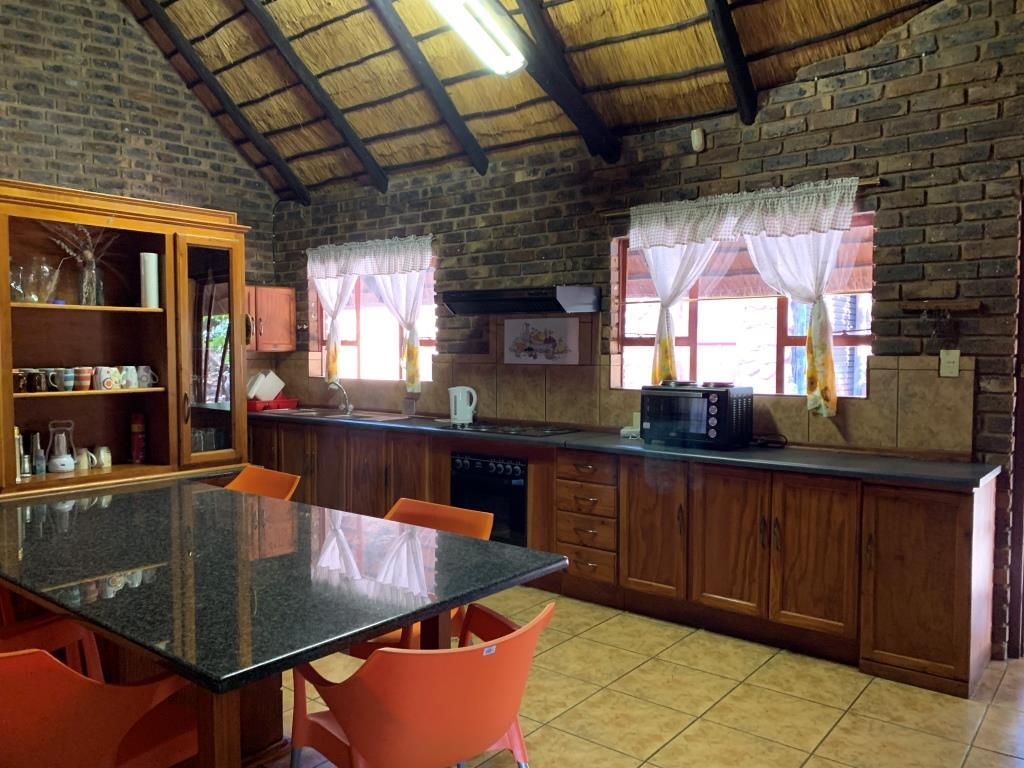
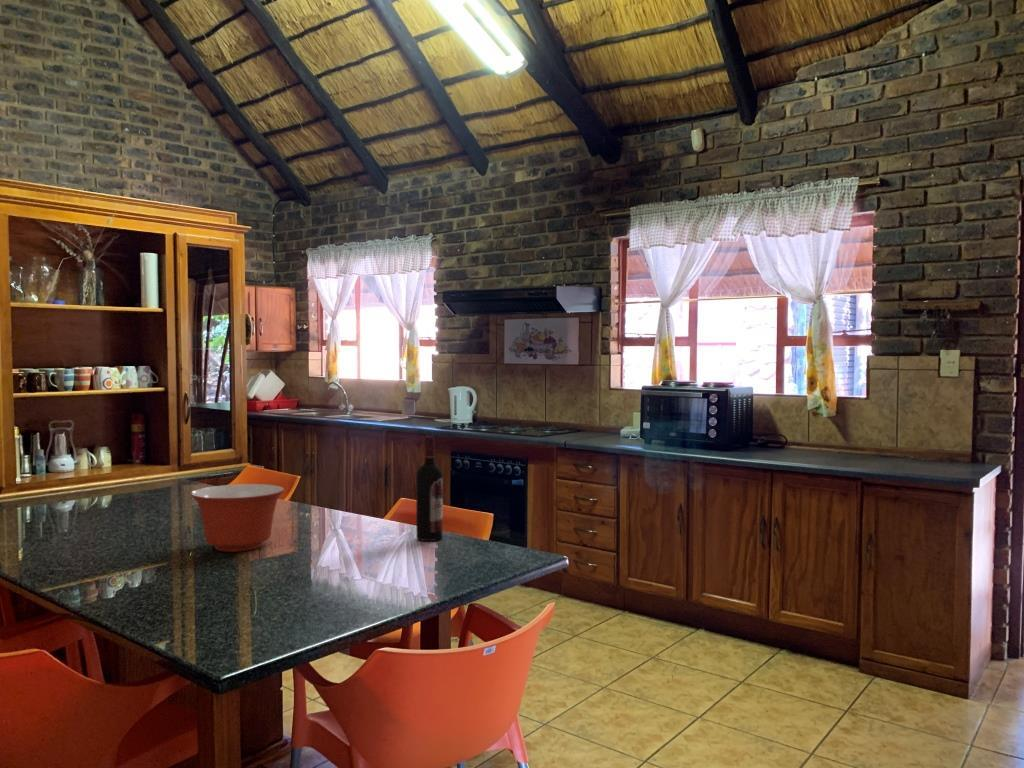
+ mixing bowl (238, 518)
+ wine bottle (429, 487)
